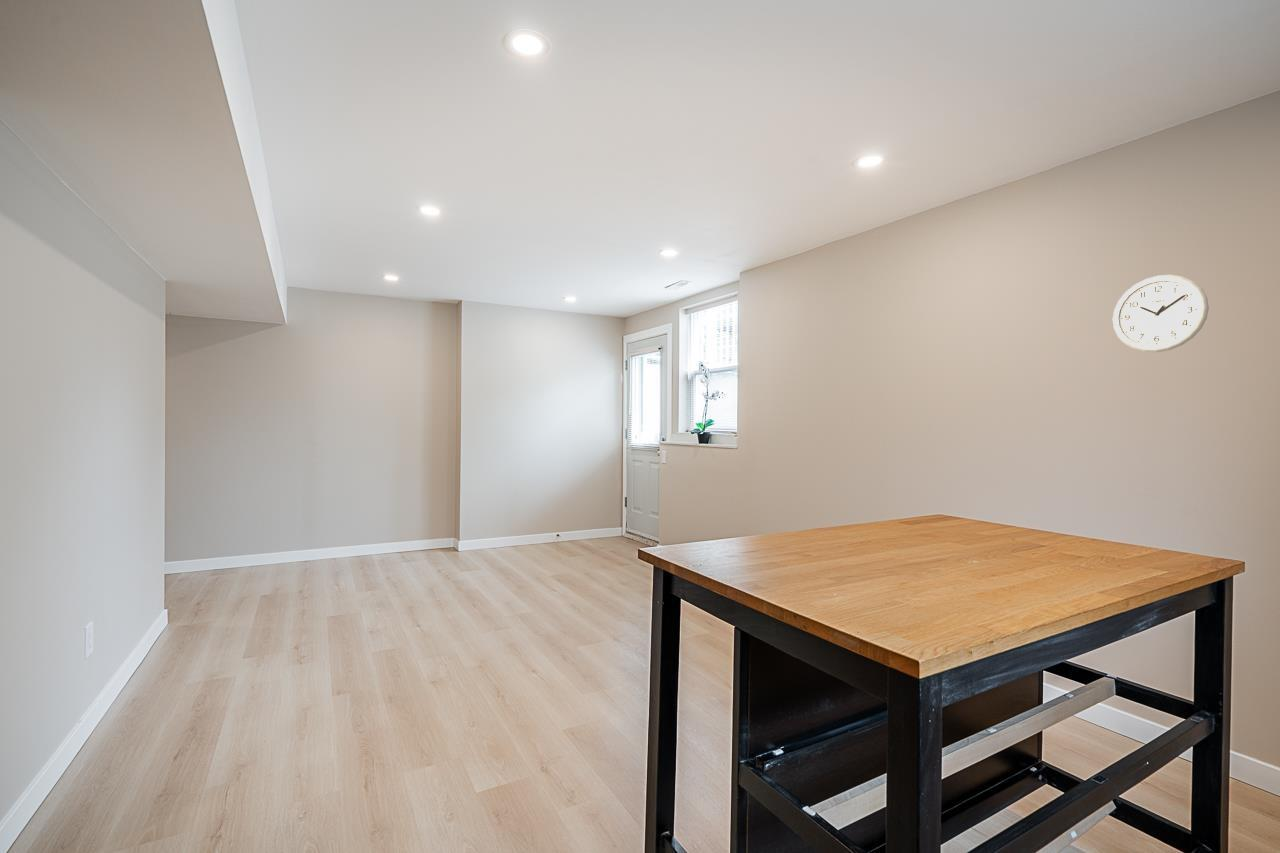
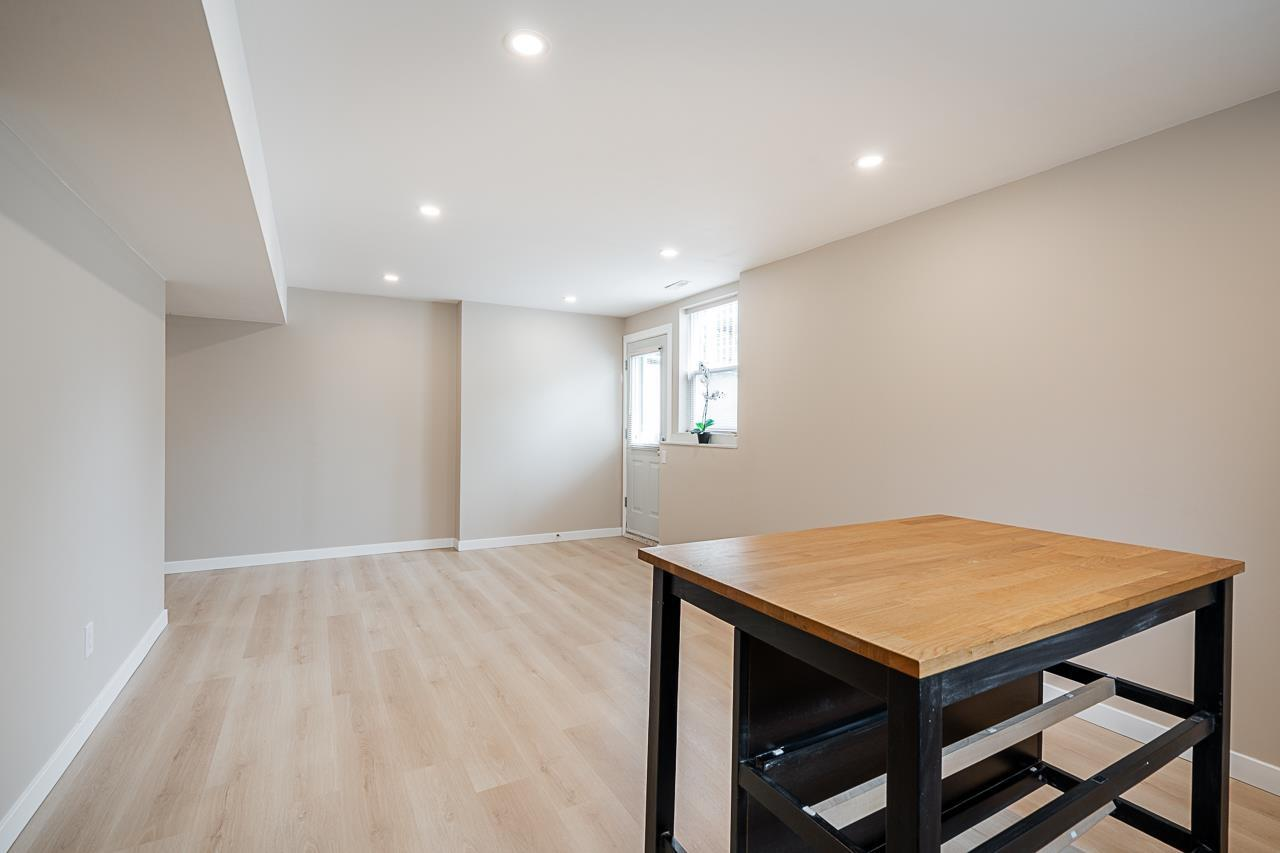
- wall clock (1157, 313)
